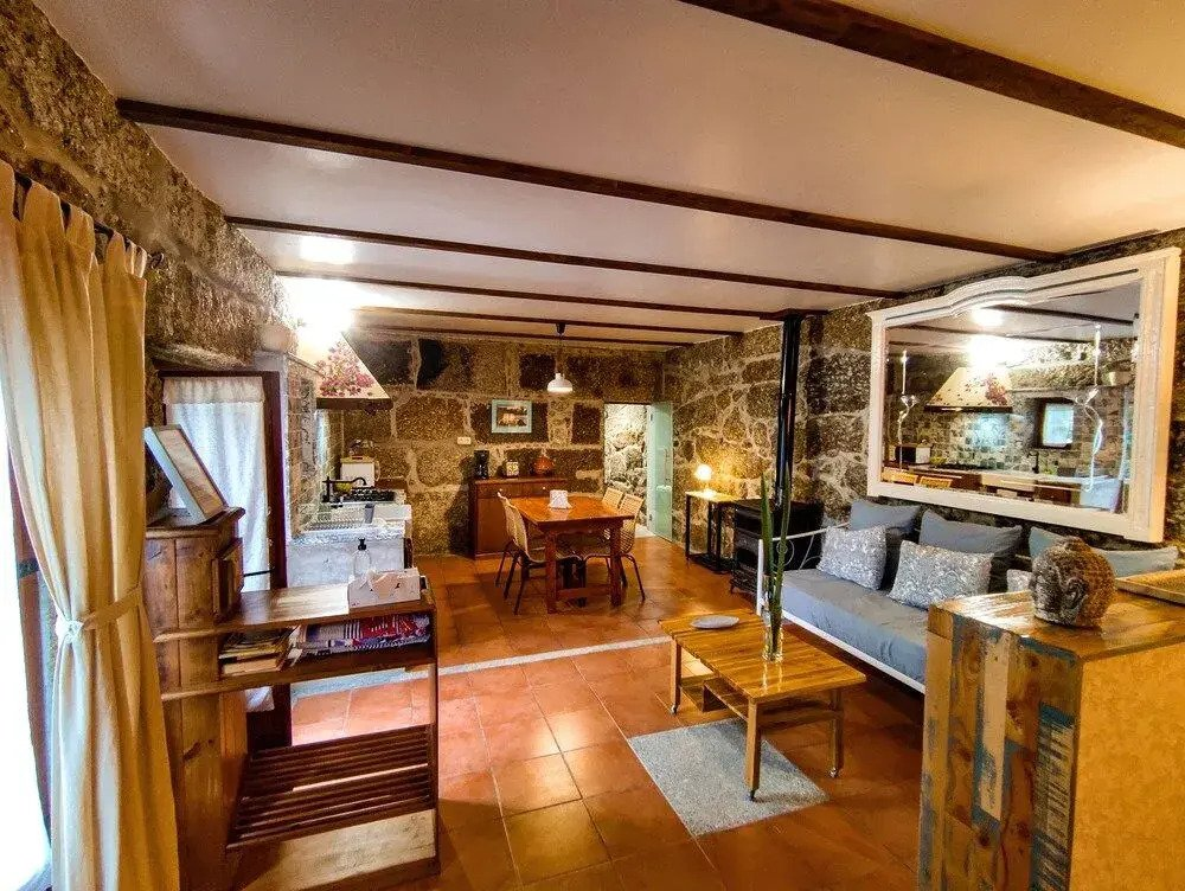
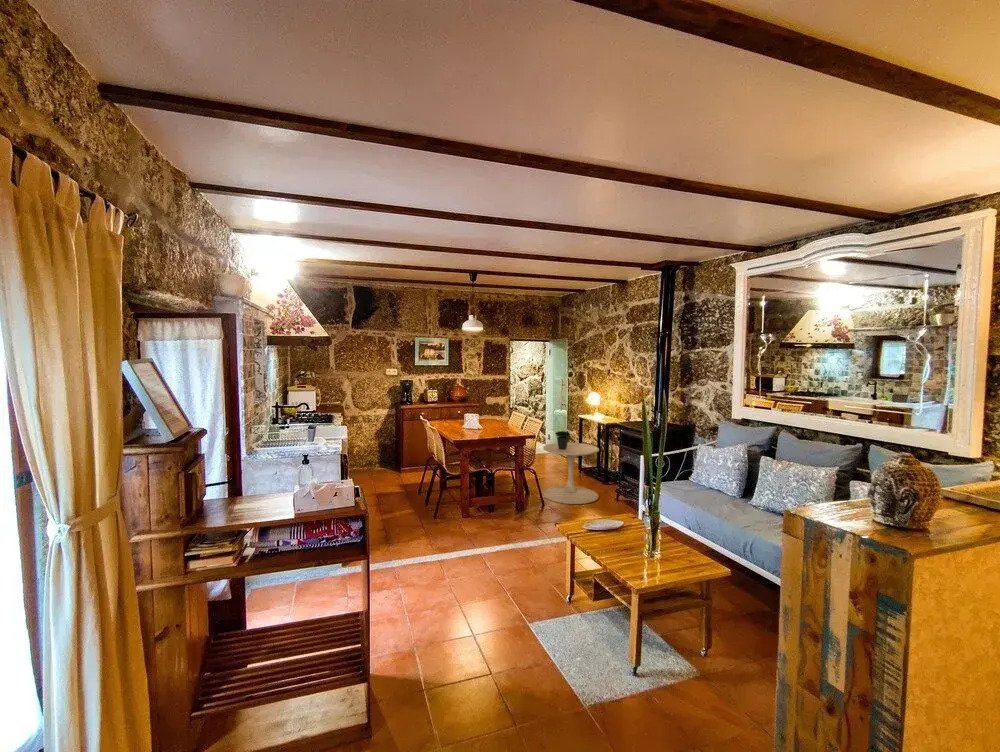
+ side table (570, 471)
+ potted plant (562, 431)
